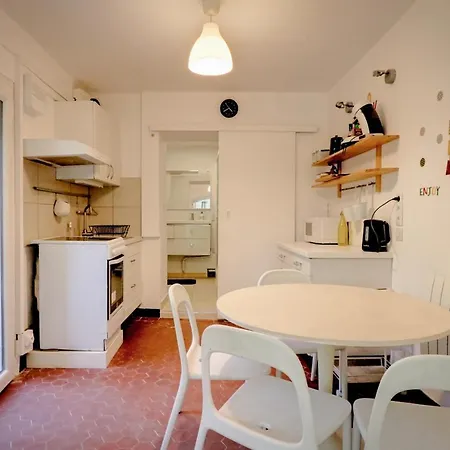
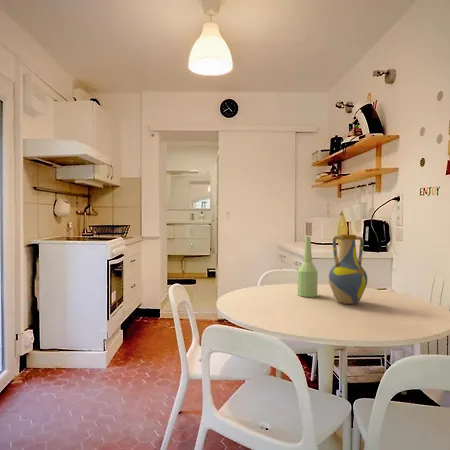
+ bottle (307, 266)
+ vase (347, 268)
